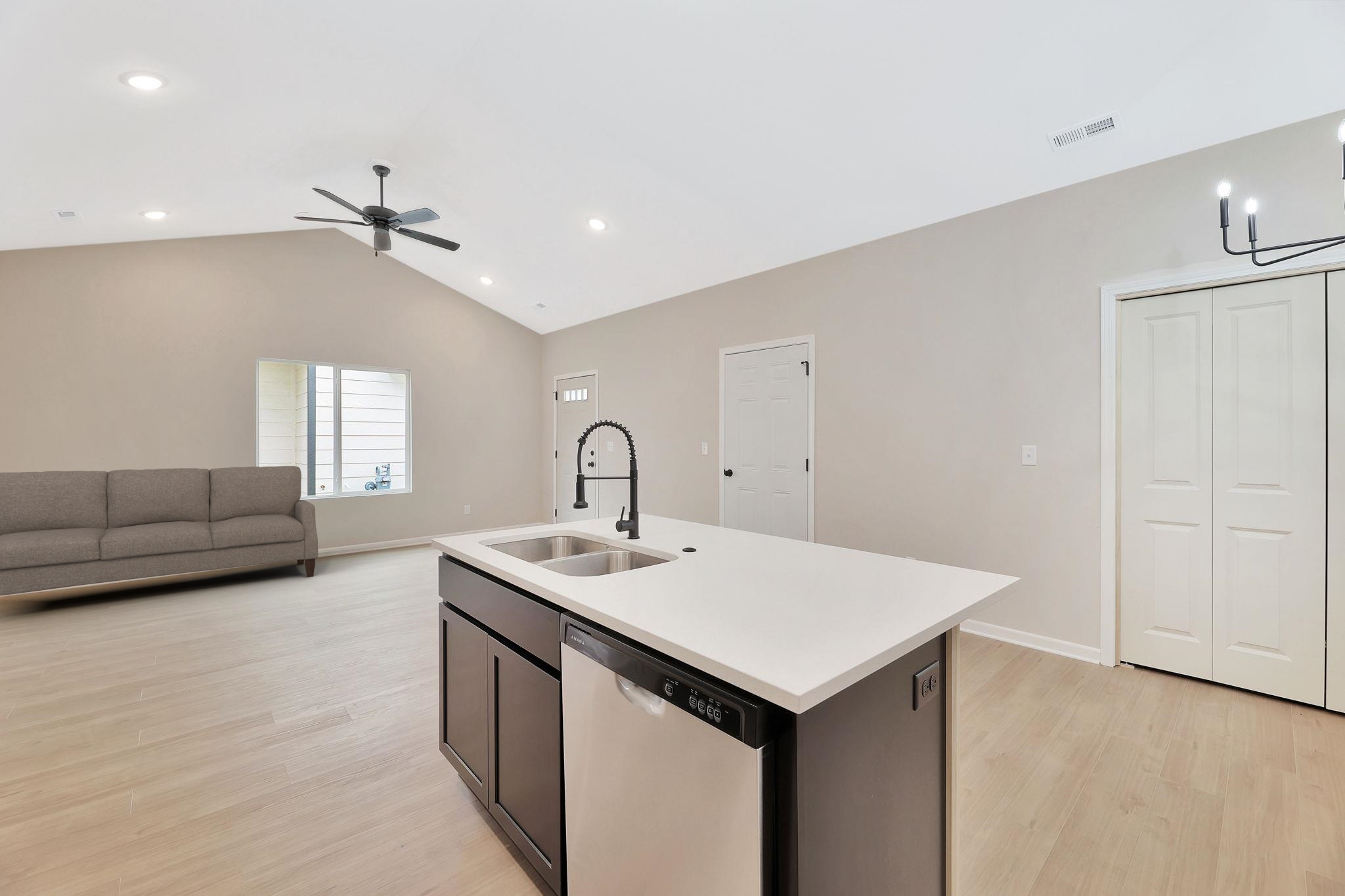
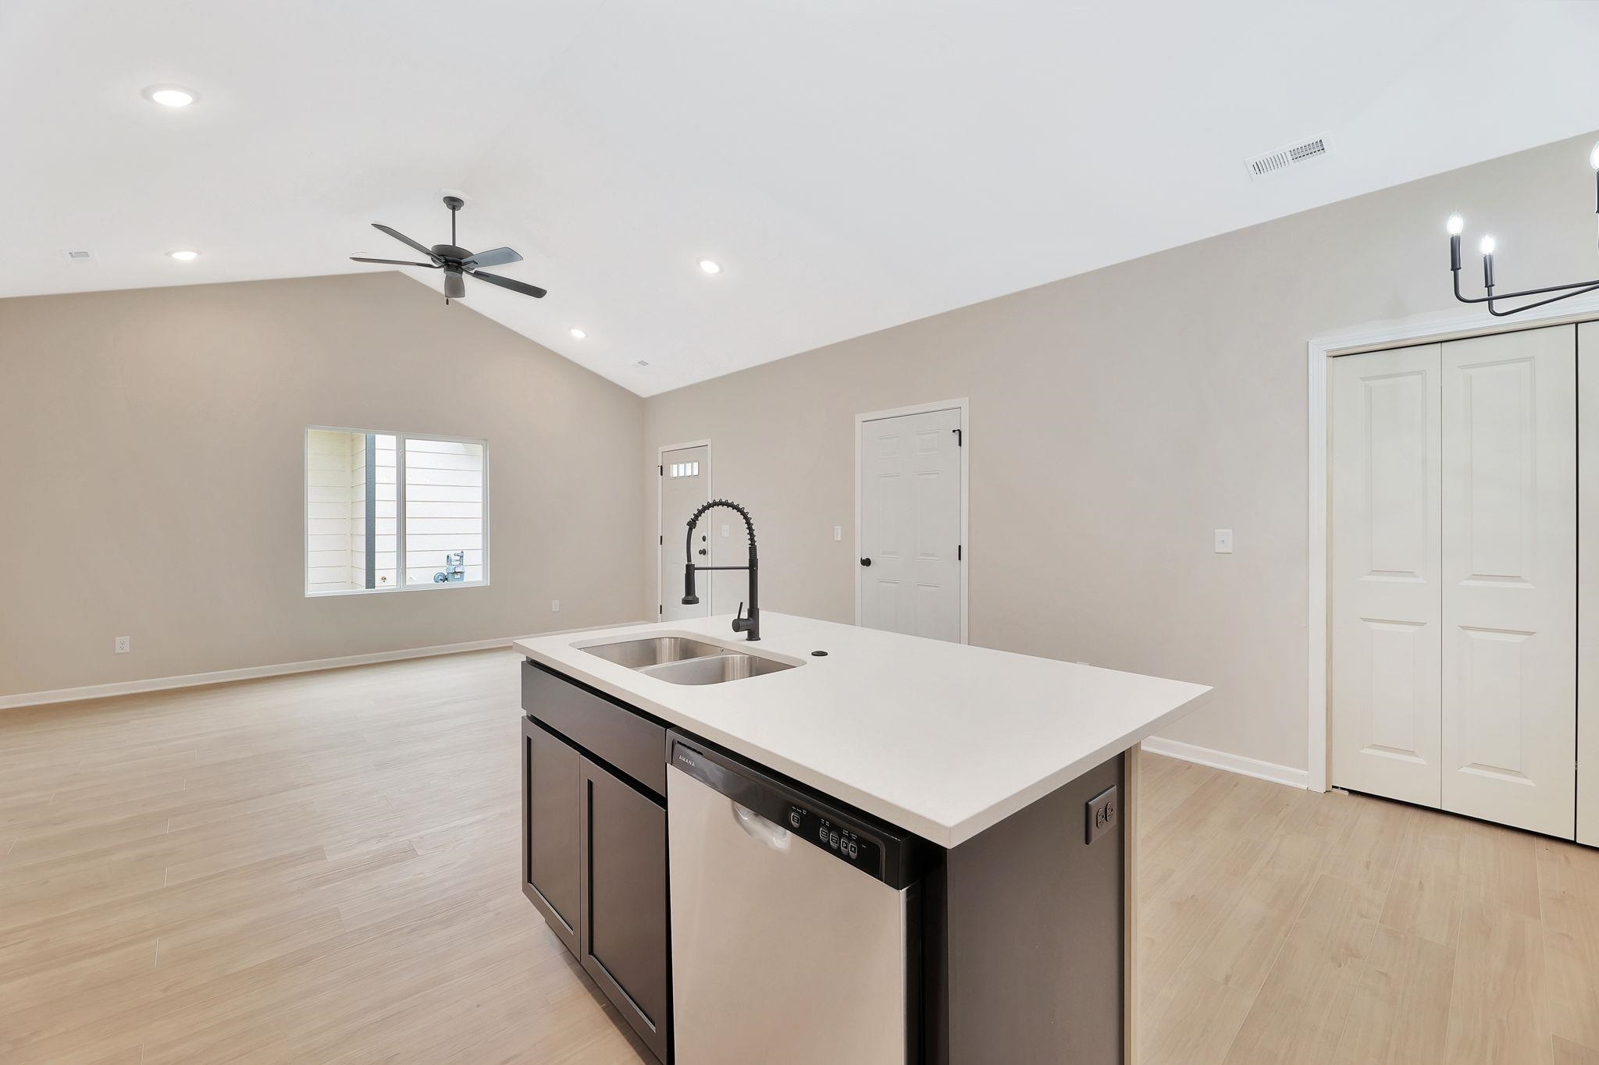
- sofa (160, 528)
